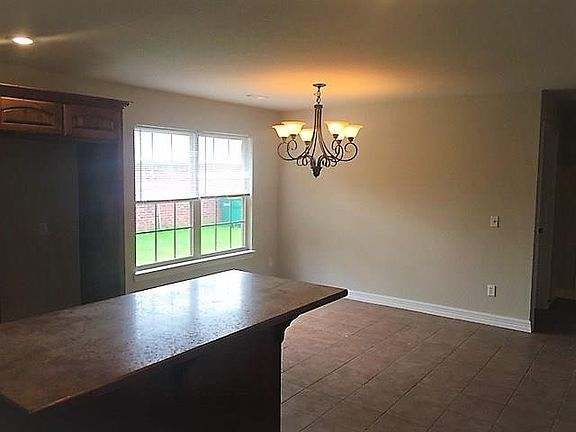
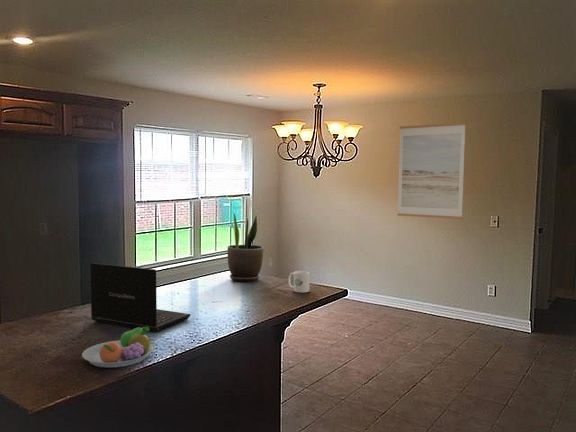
+ potted plant (245, 245)
+ wall art (429, 171)
+ laptop (141, 291)
+ mug (298, 281)
+ fruit bowl (121, 343)
